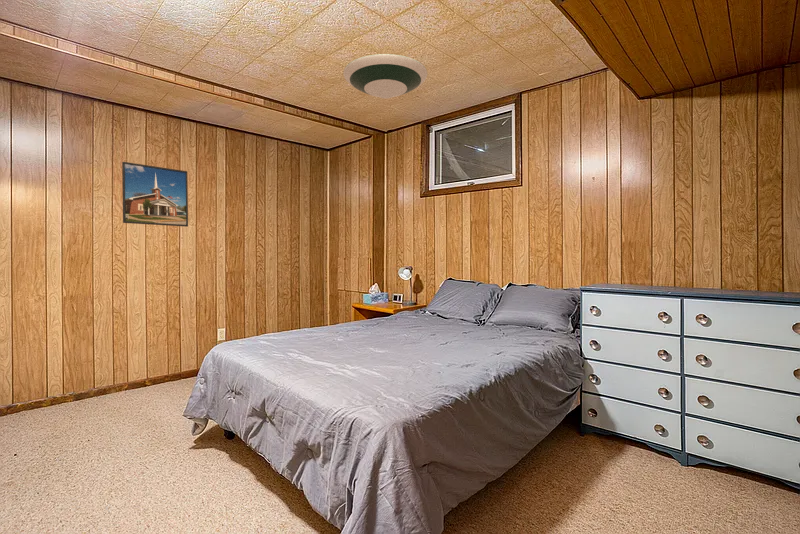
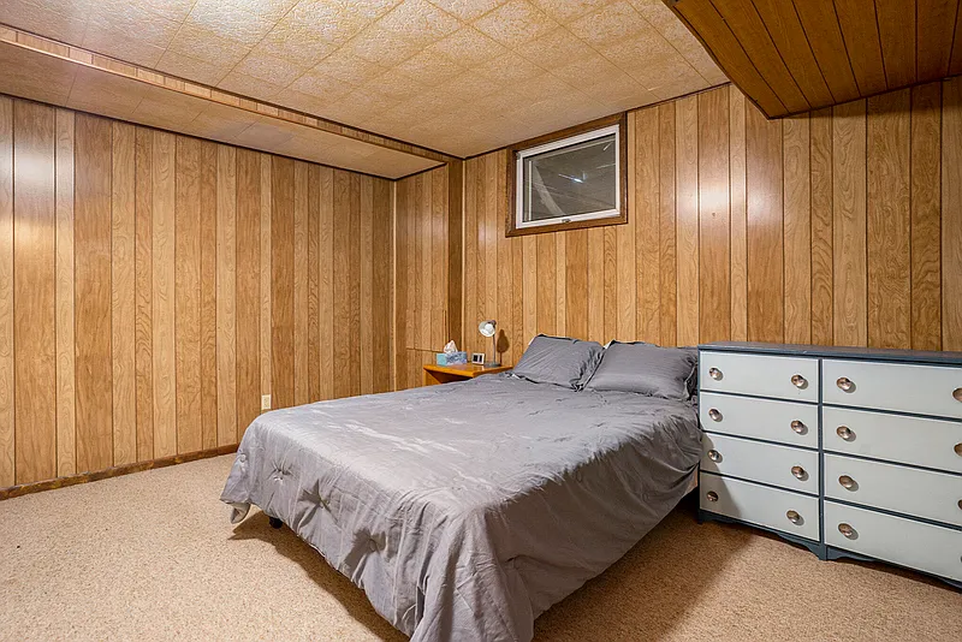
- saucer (385, 85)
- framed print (156, 195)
